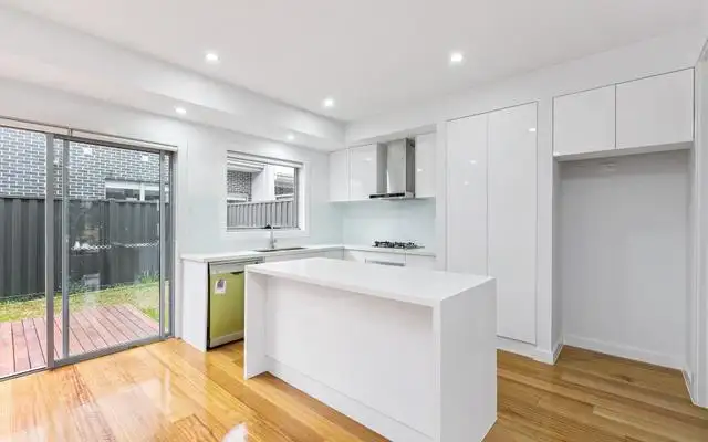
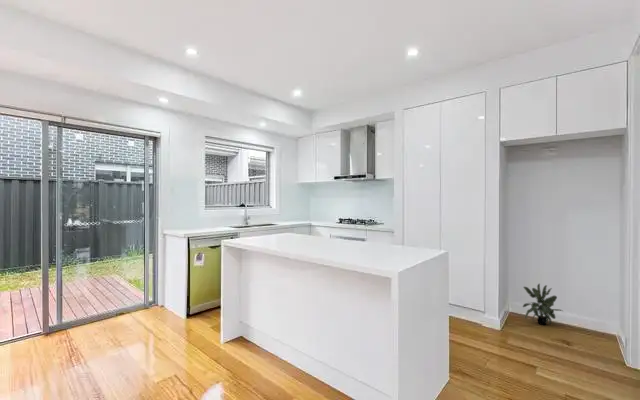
+ potted plant (541, 304)
